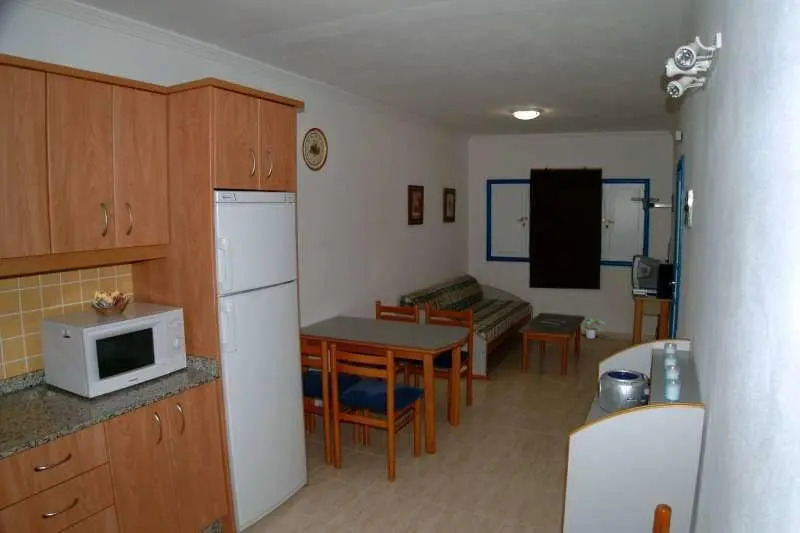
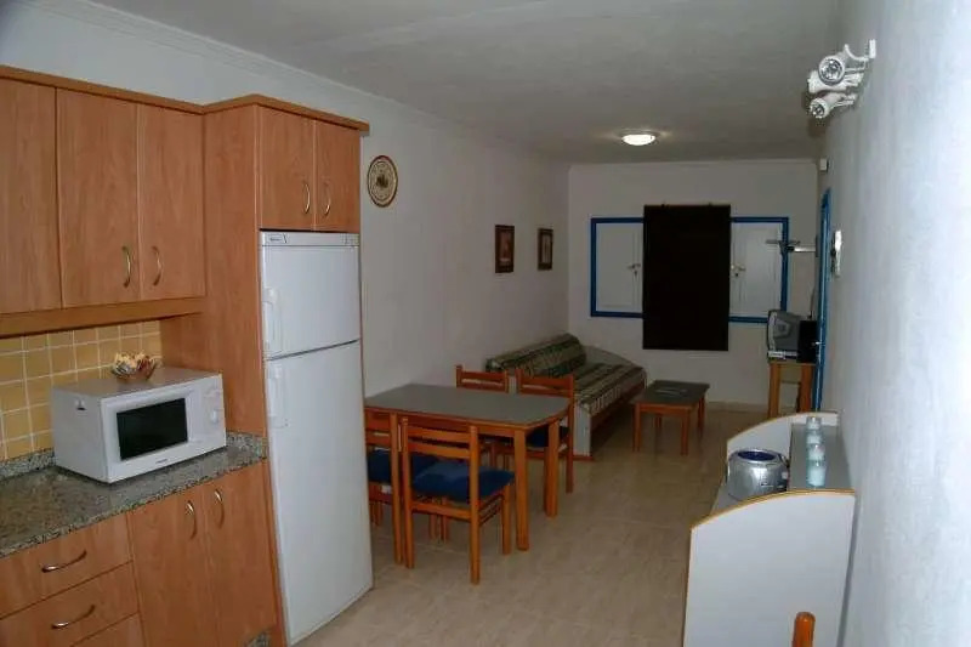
- potted plant (592, 328)
